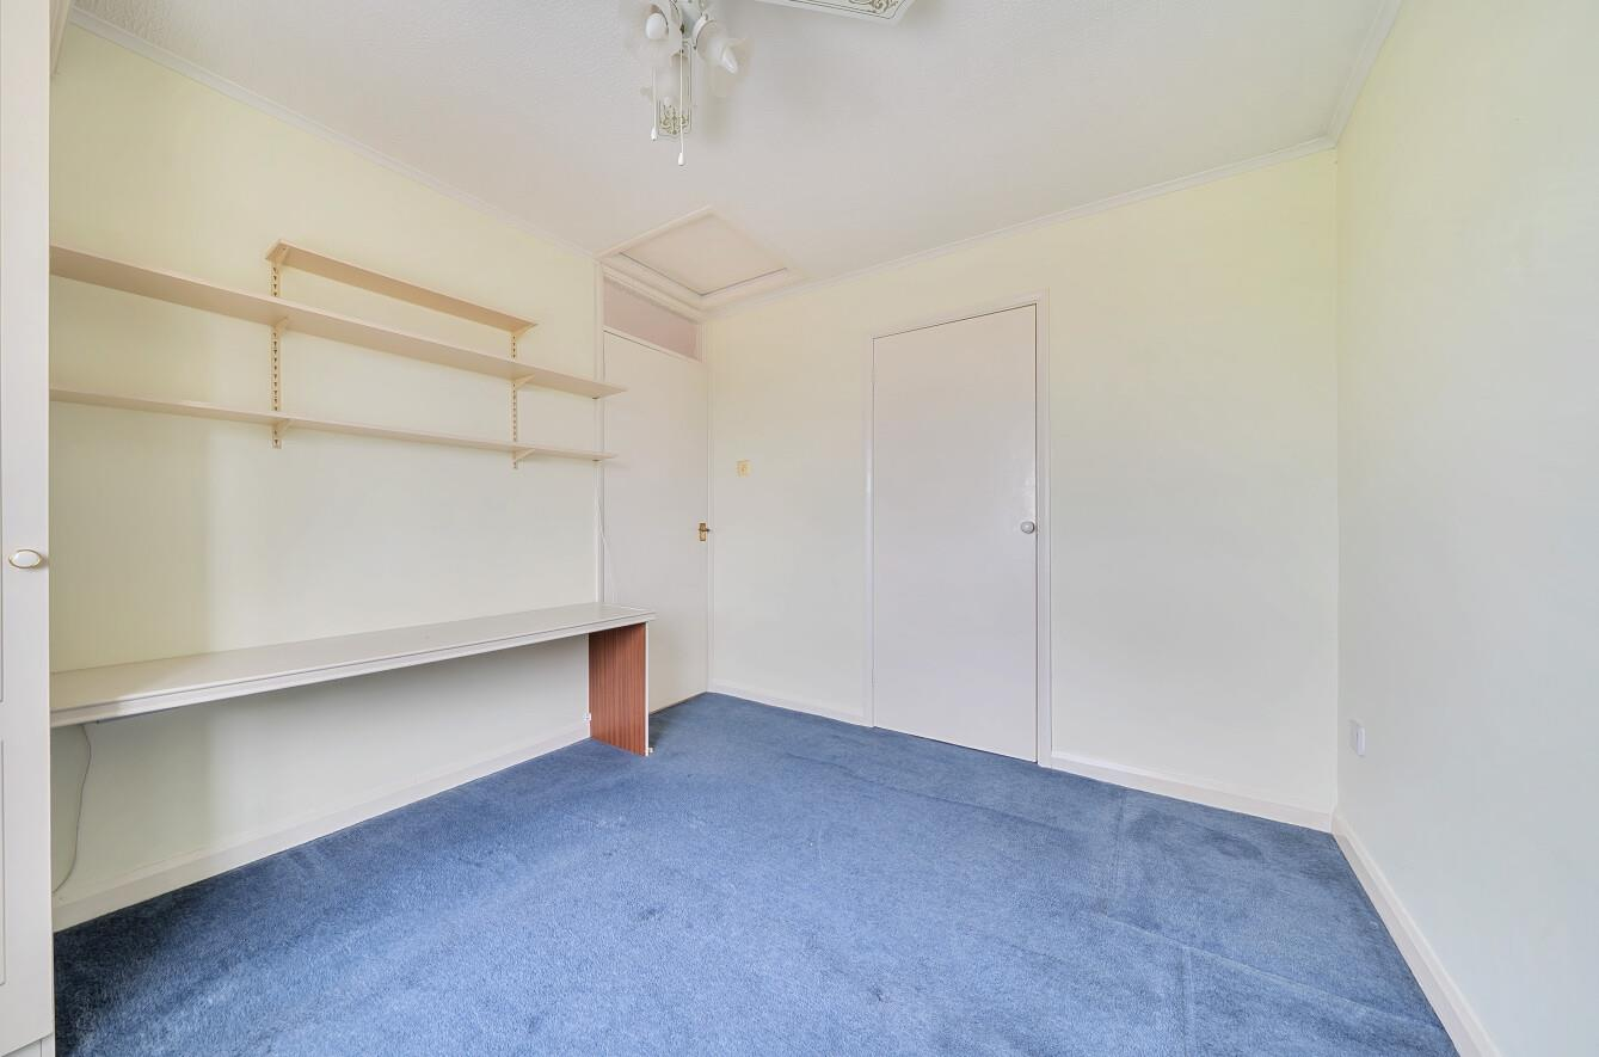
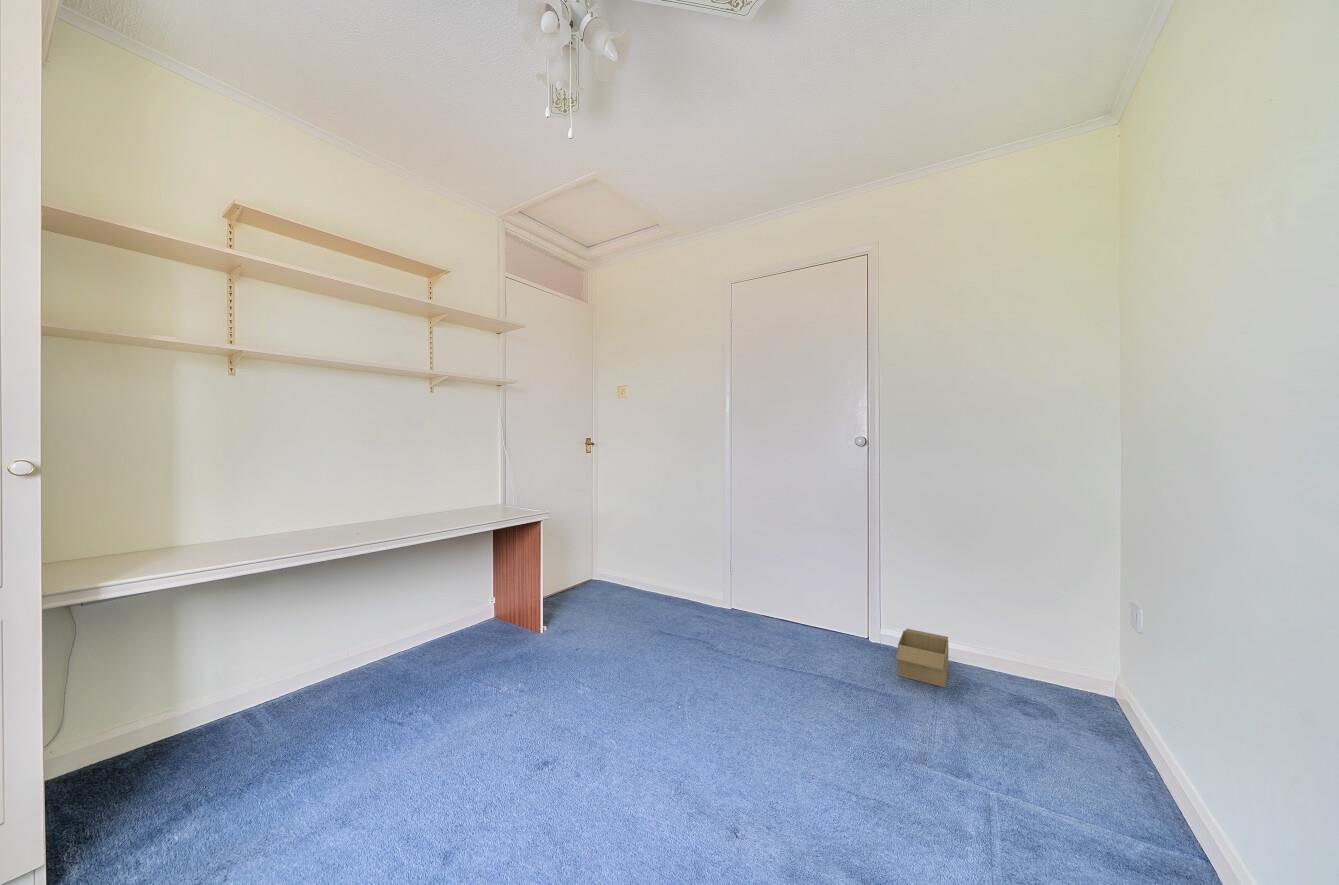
+ cardboard box (923, 657)
